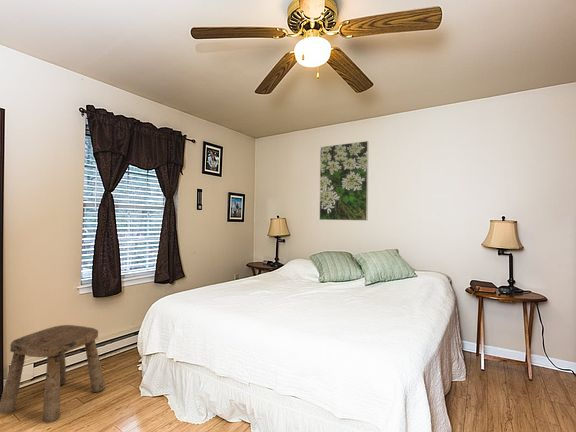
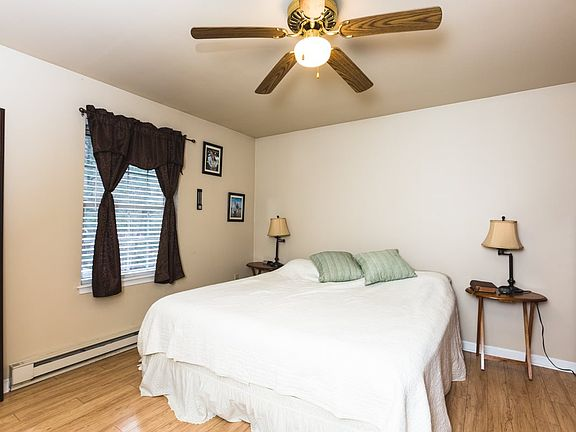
- stool (56, 367)
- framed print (342, 182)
